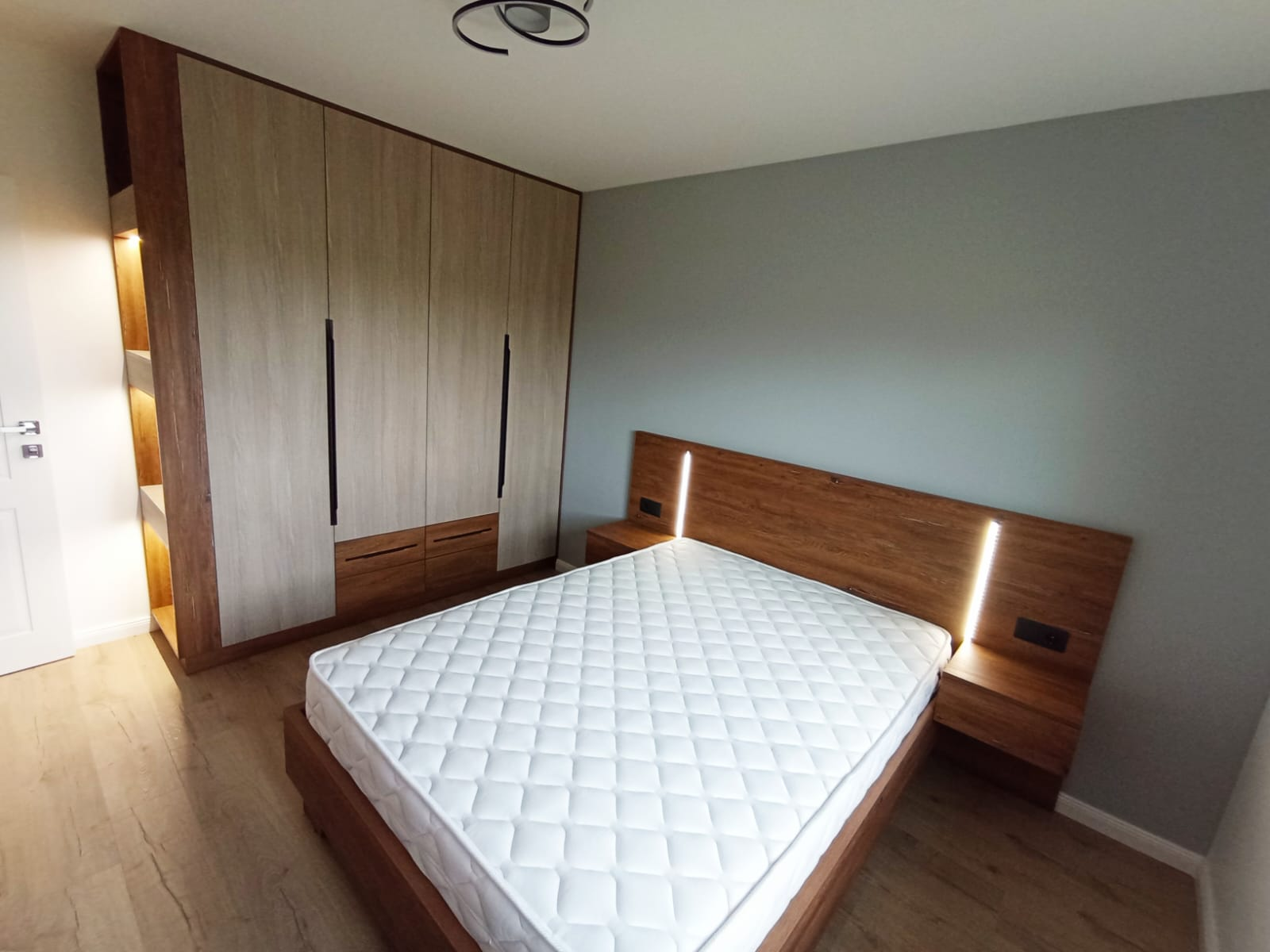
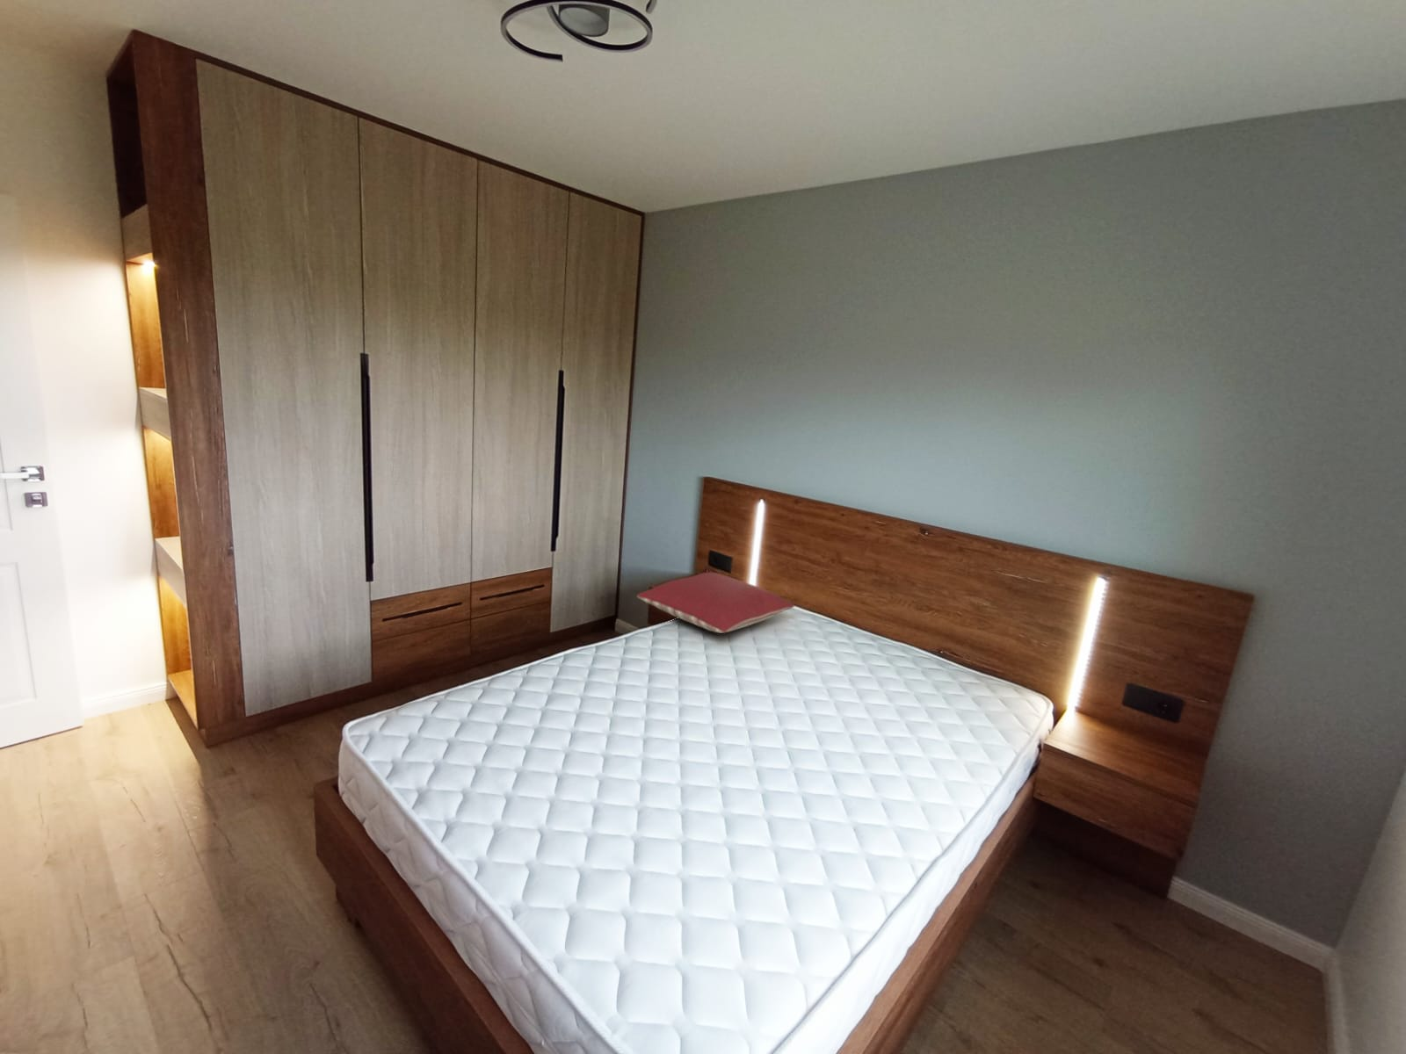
+ pillow (716, 601)
